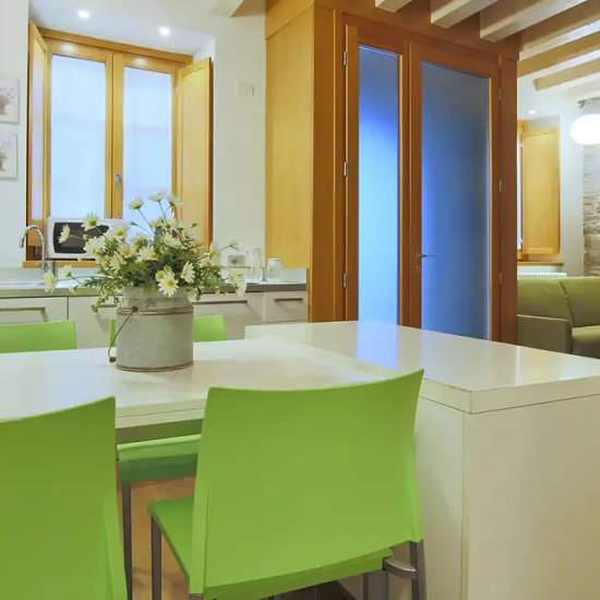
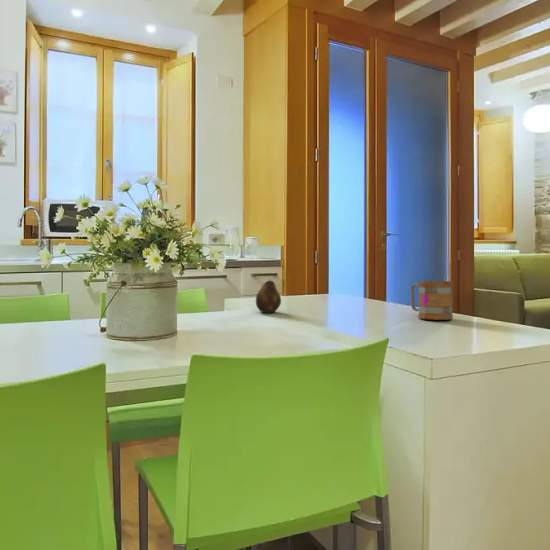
+ mug (429, 299)
+ fruit (268, 296)
